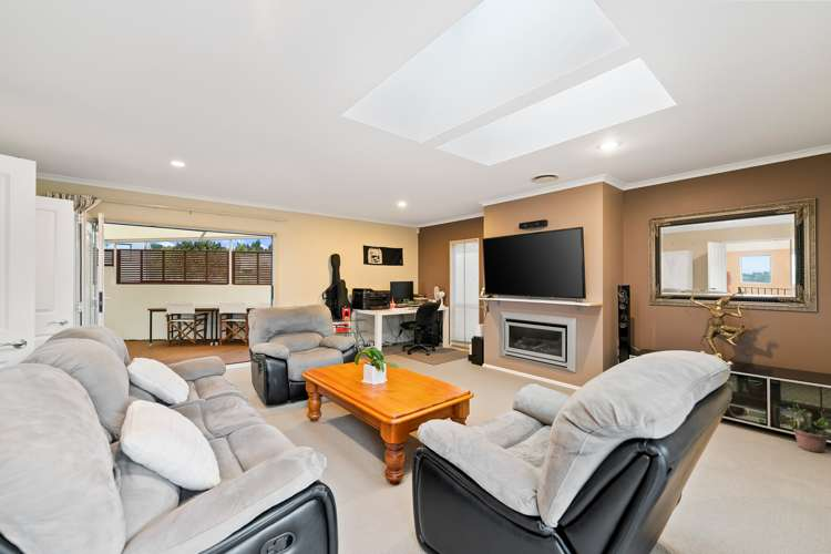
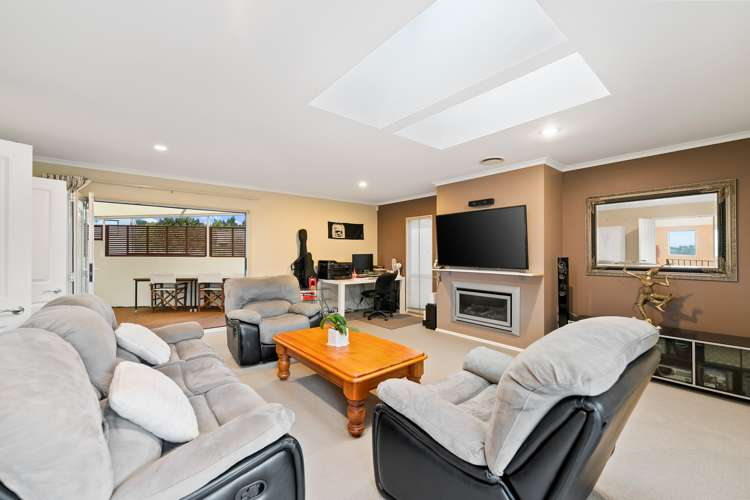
- potted plant (809, 427)
